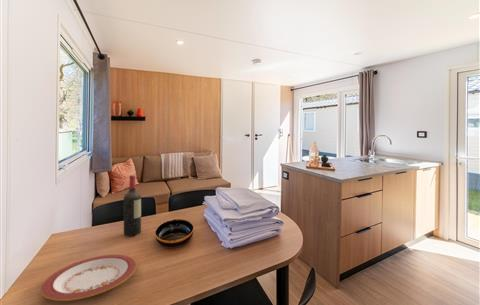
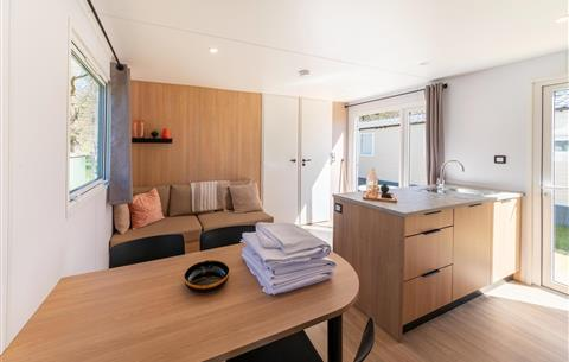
- plate (93, 276)
- wine bottle (132, 204)
